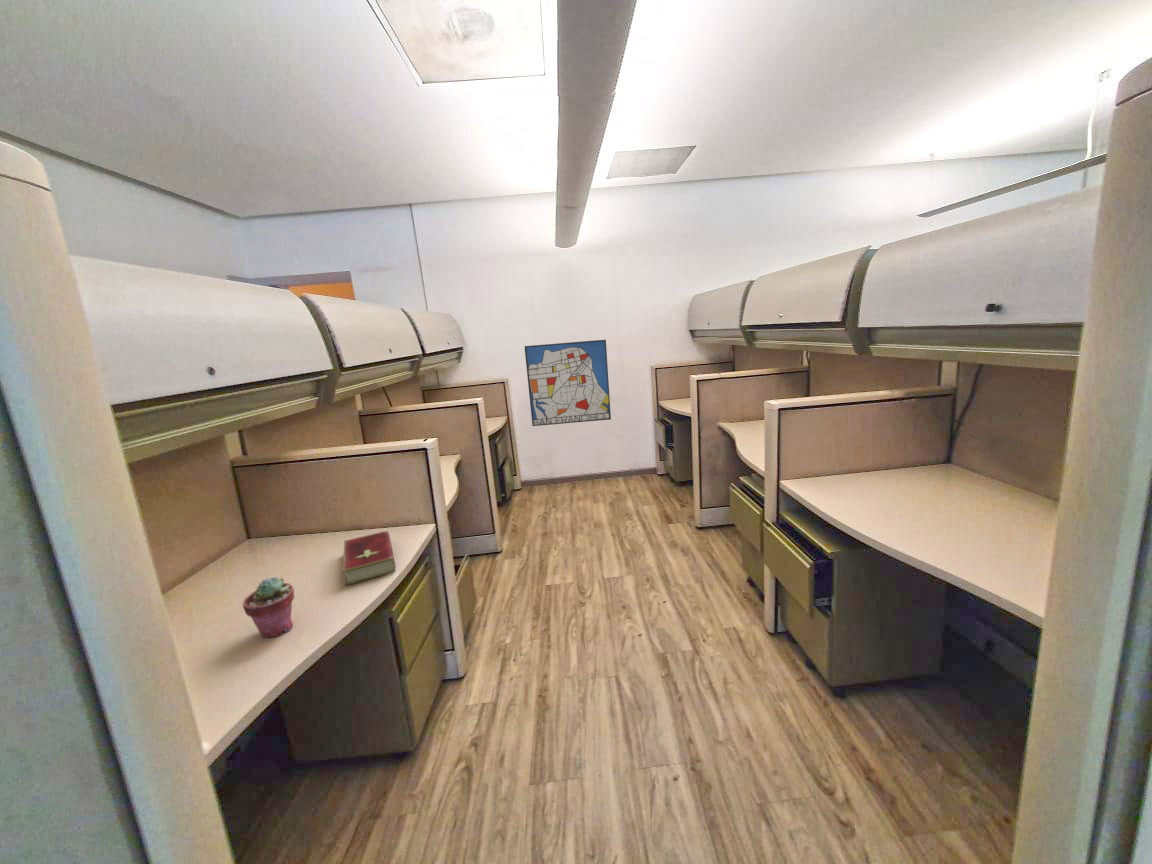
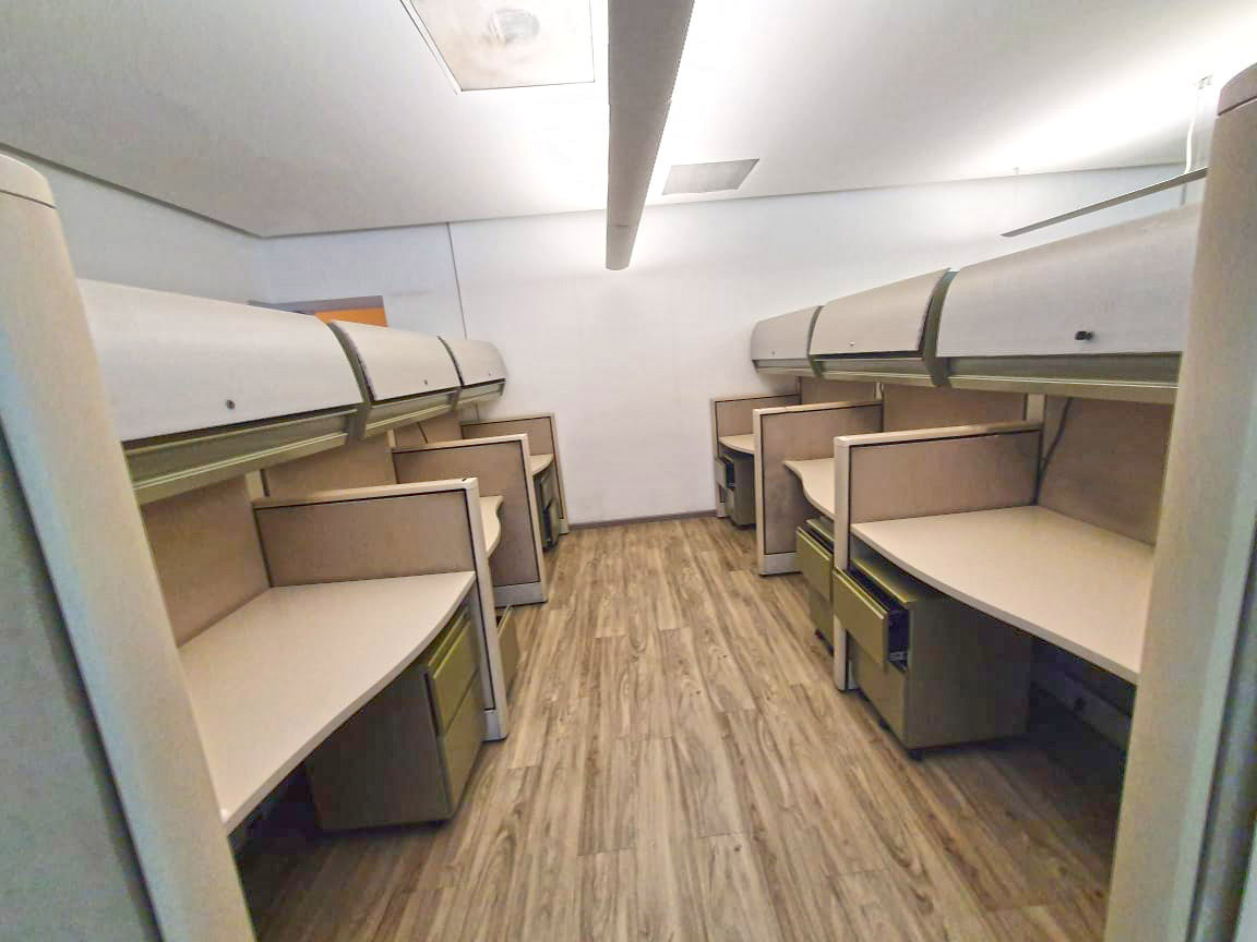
- potted succulent (271, 604)
- hardcover book (369, 554)
- wall art (568, 383)
